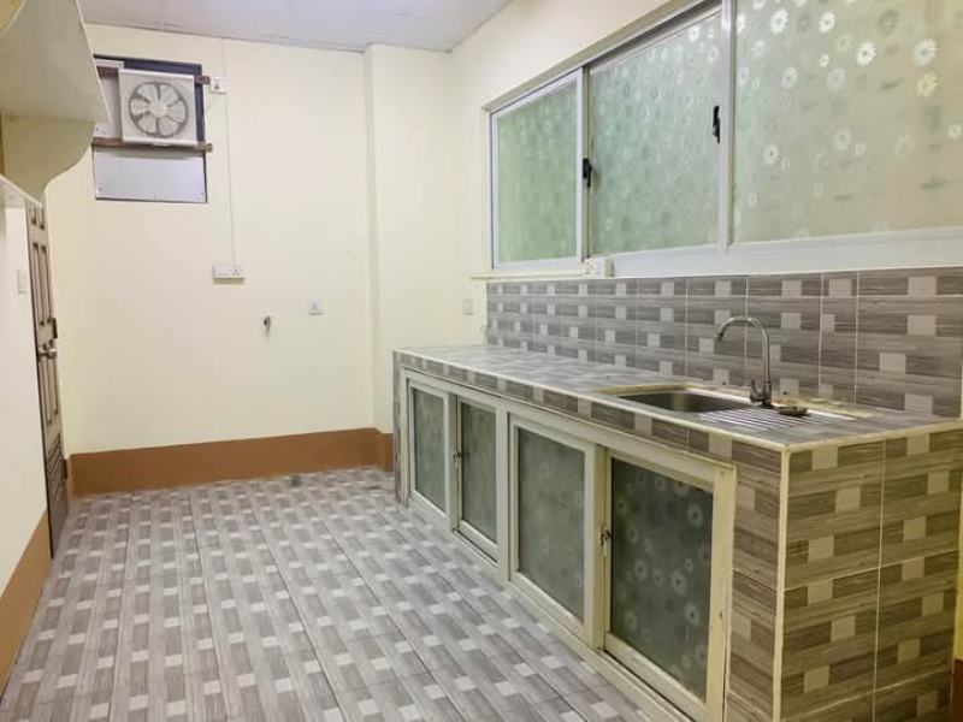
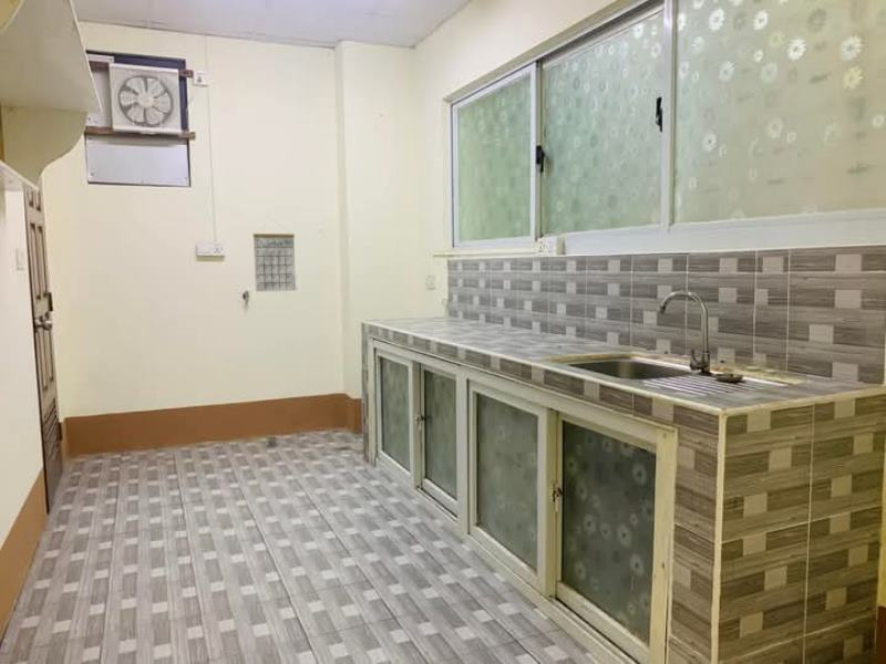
+ calendar (275, 256)
